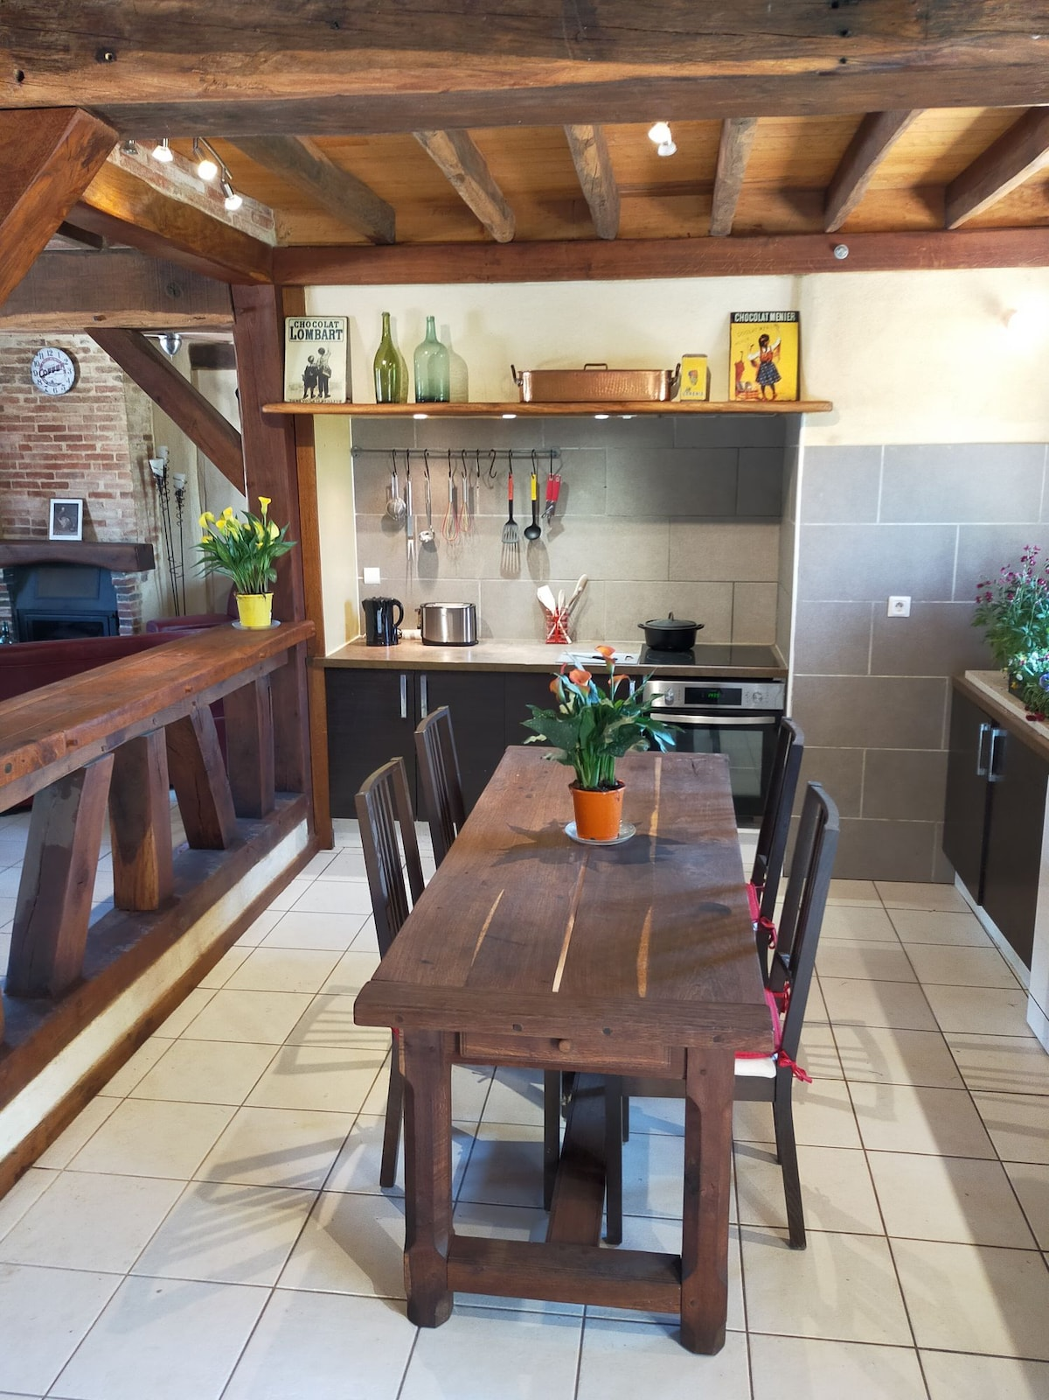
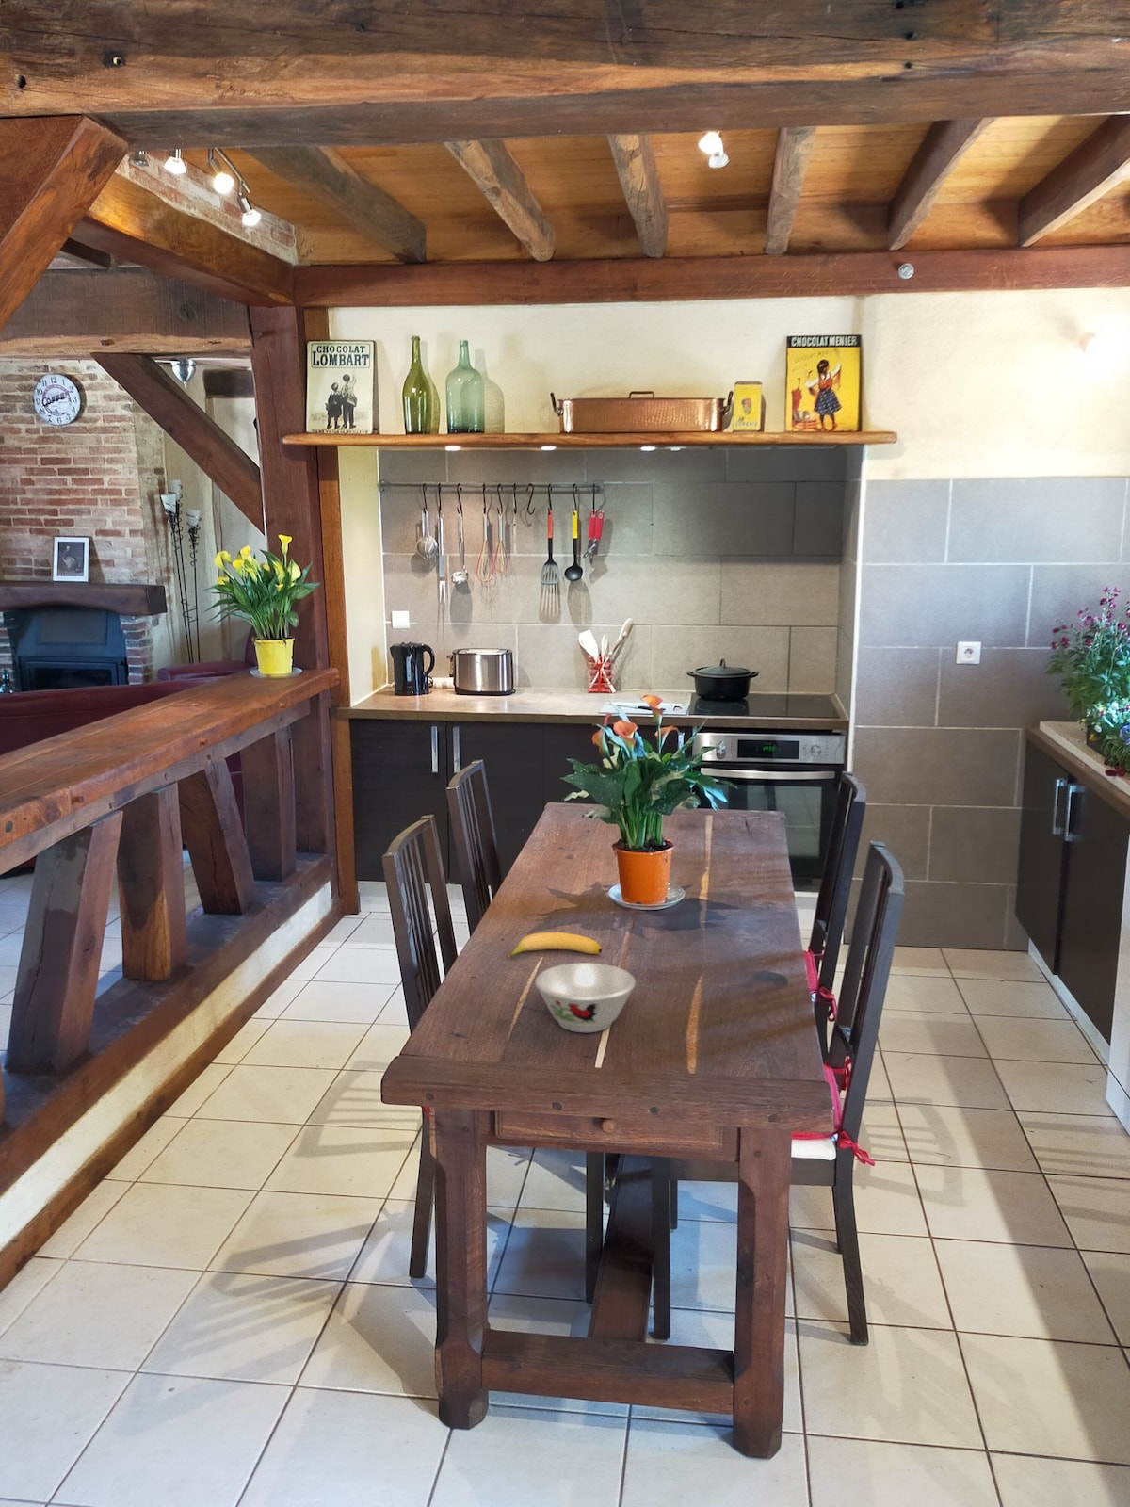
+ bowl (585, 1000)
+ banana (556, 945)
